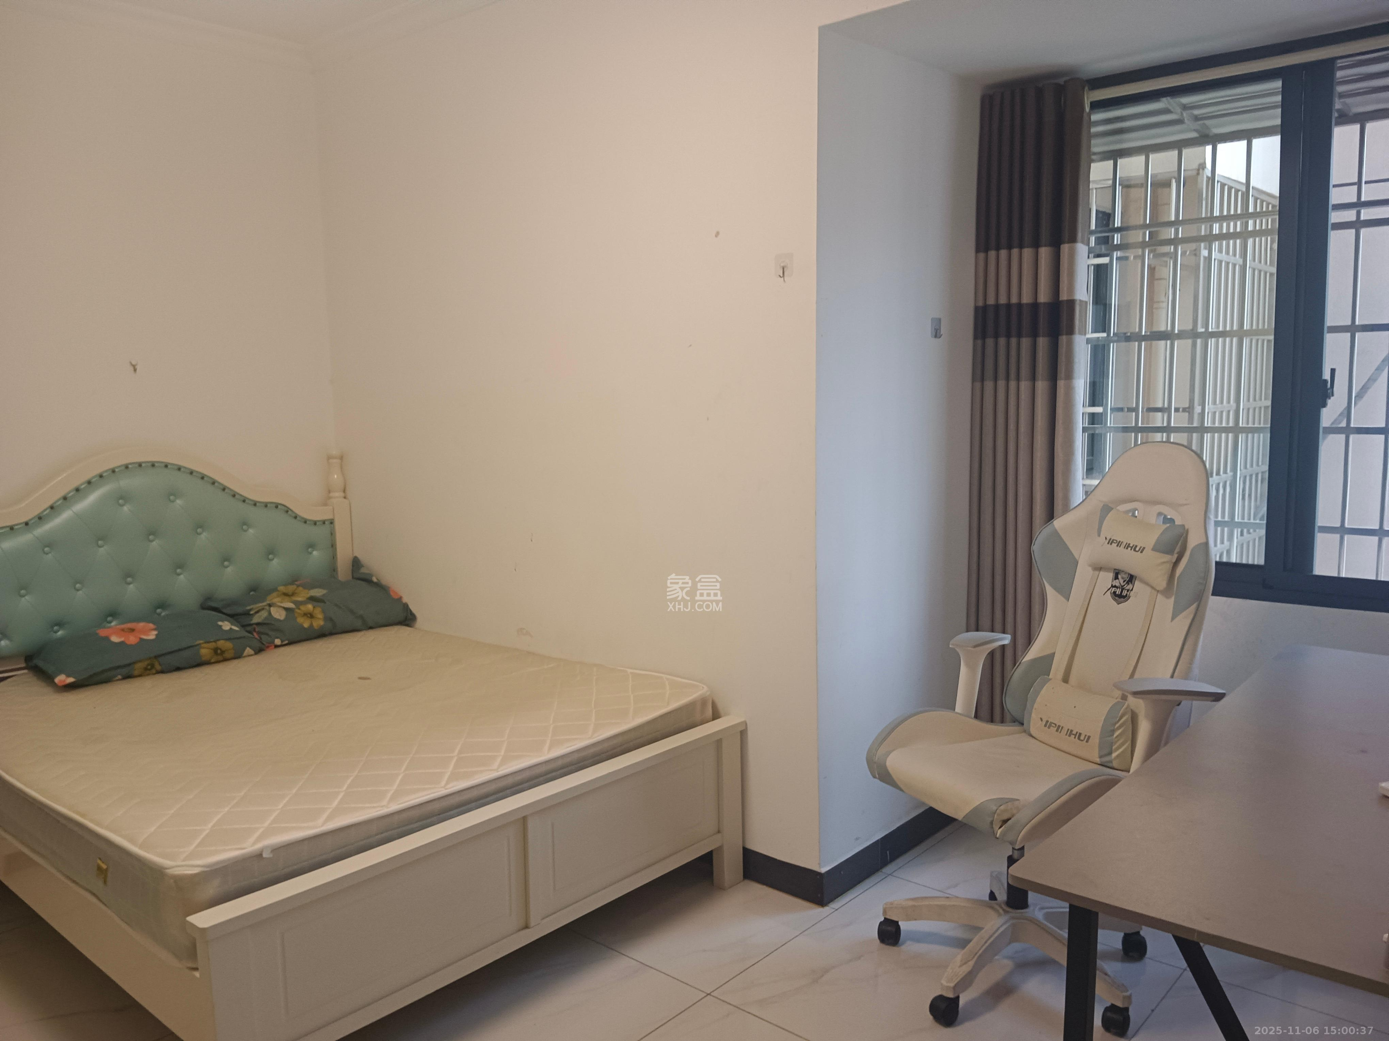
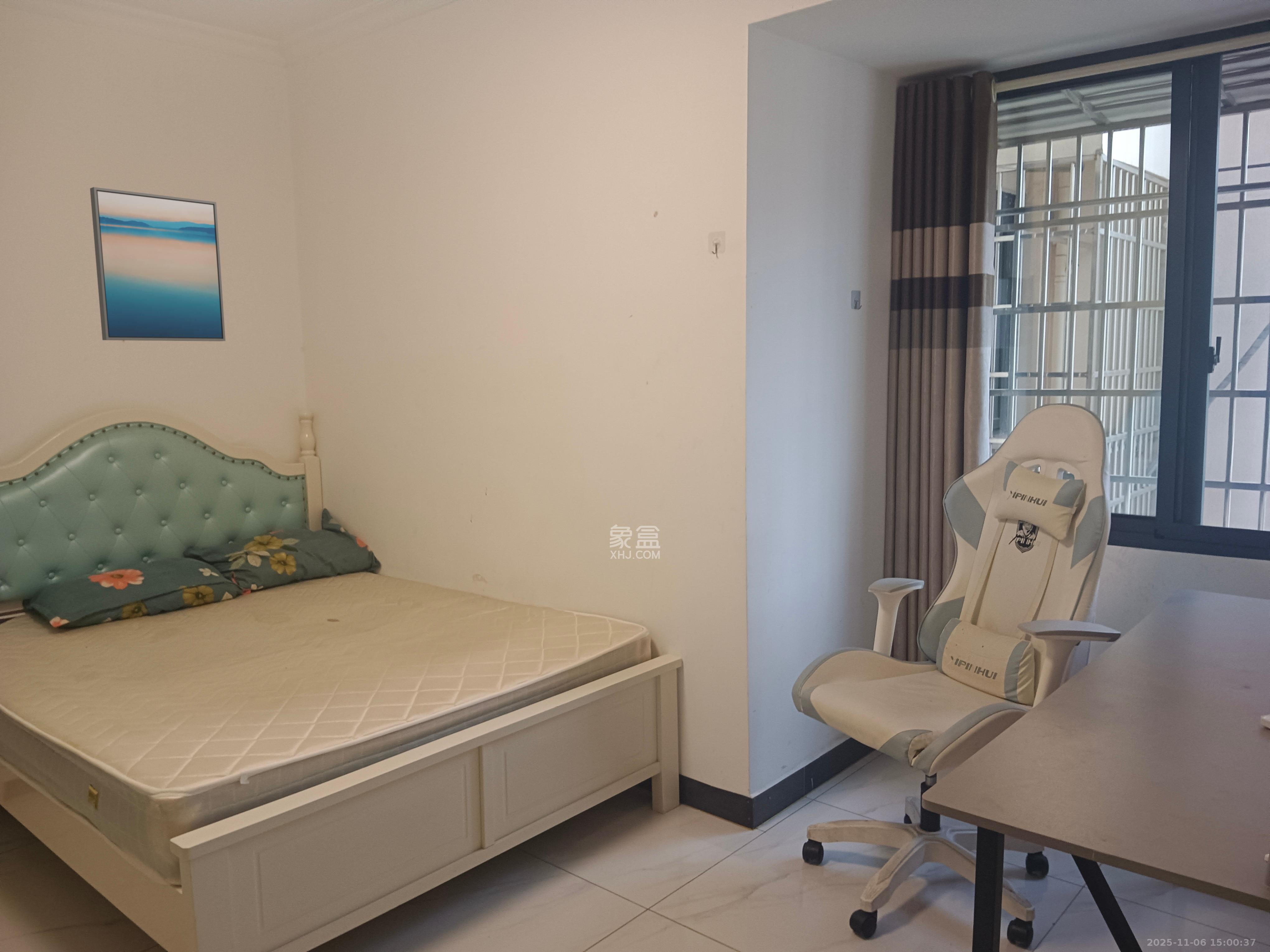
+ wall art (161, 268)
